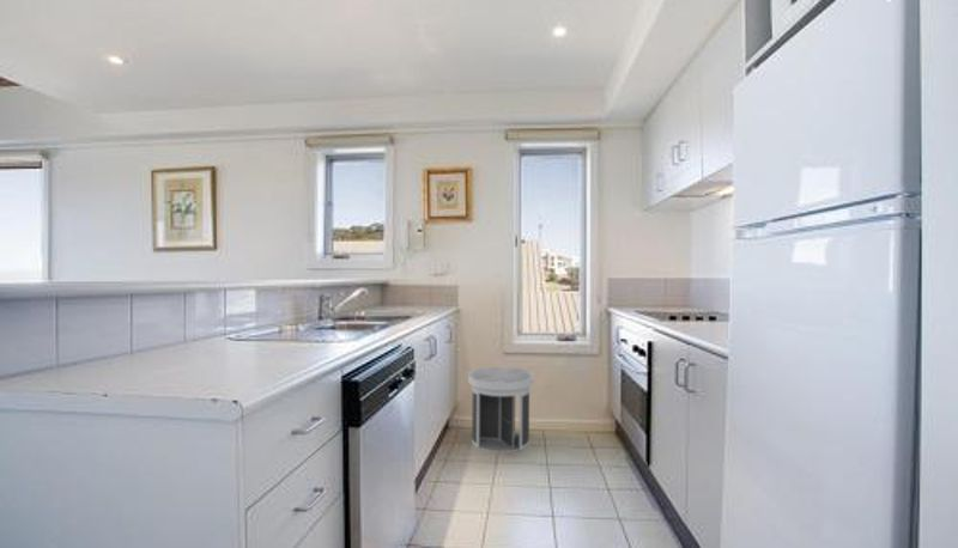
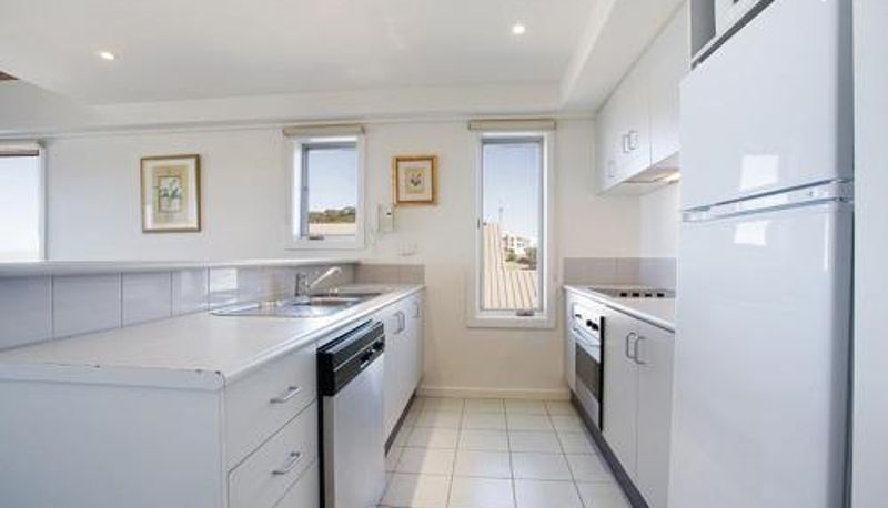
- revolving door (501, 407)
